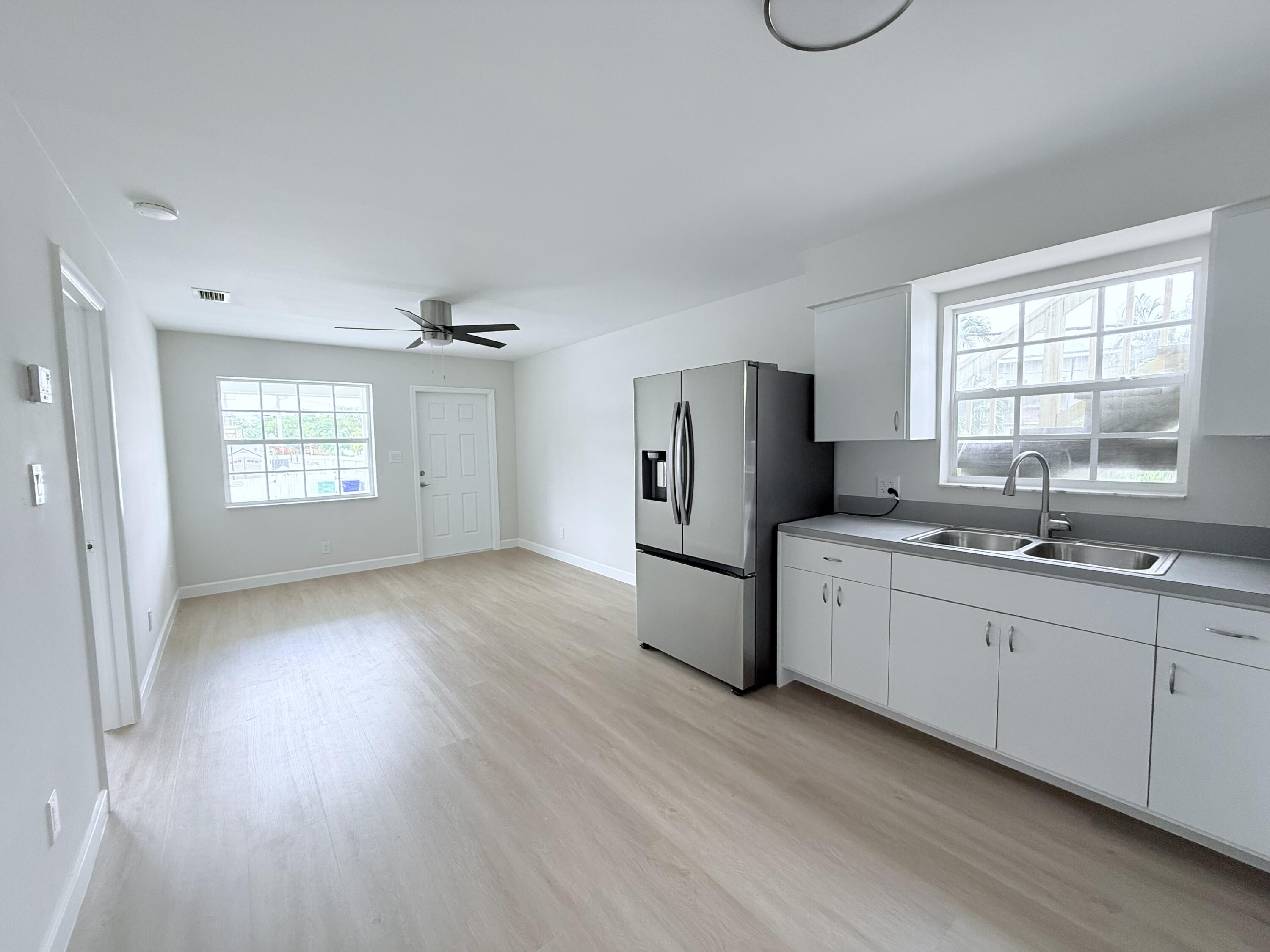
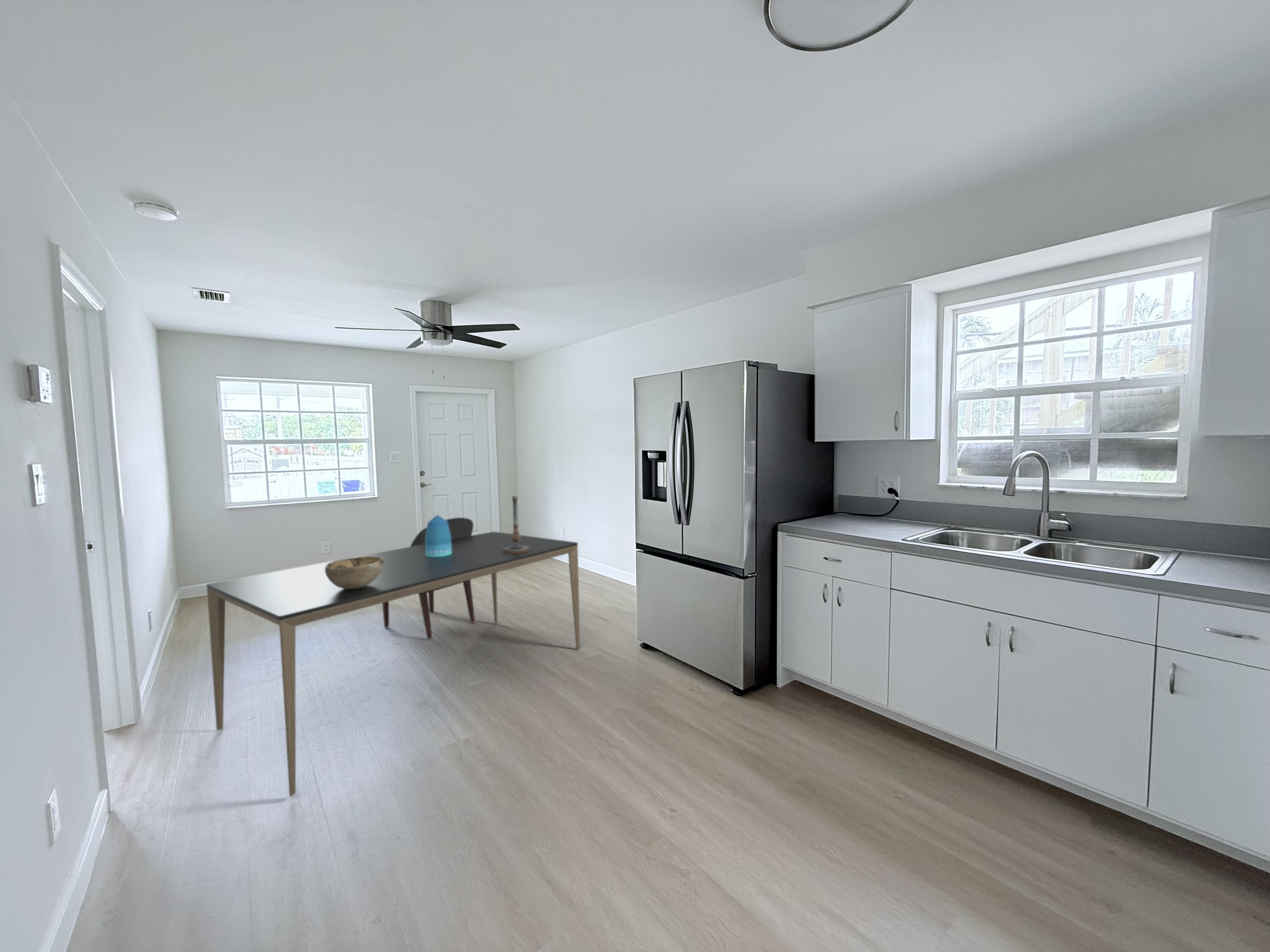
+ candlestick (515, 523)
+ dining table (415, 594)
+ decorative bowl (355, 574)
+ chair (436, 589)
+ vase (438, 534)
